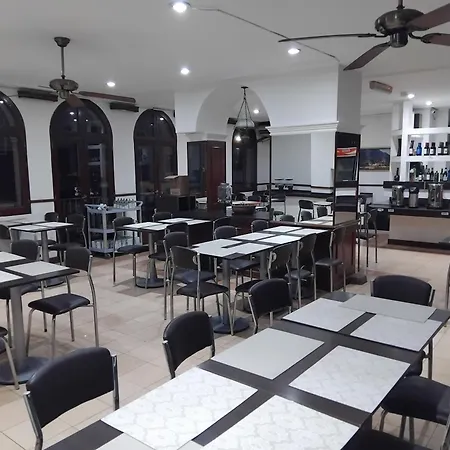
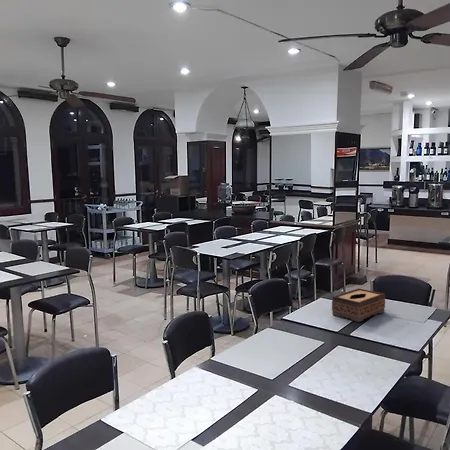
+ tissue box (358, 304)
